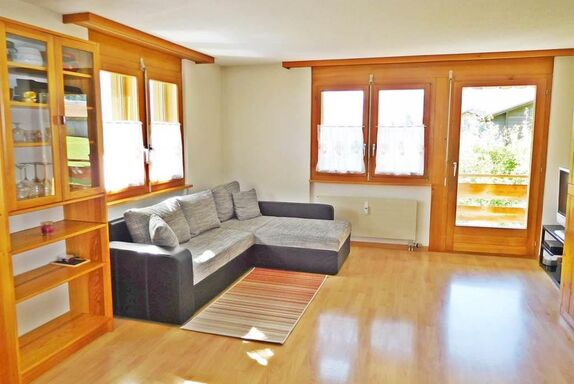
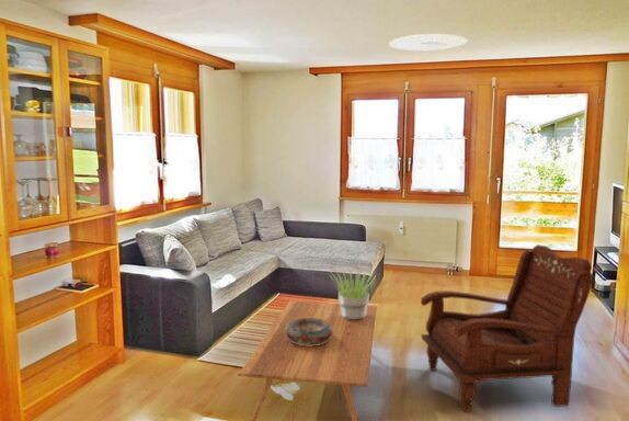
+ coffee table (319, 360)
+ ceiling light (427, 38)
+ armchair (499, 319)
+ decorative bowl (309, 331)
+ potted plant (353, 294)
